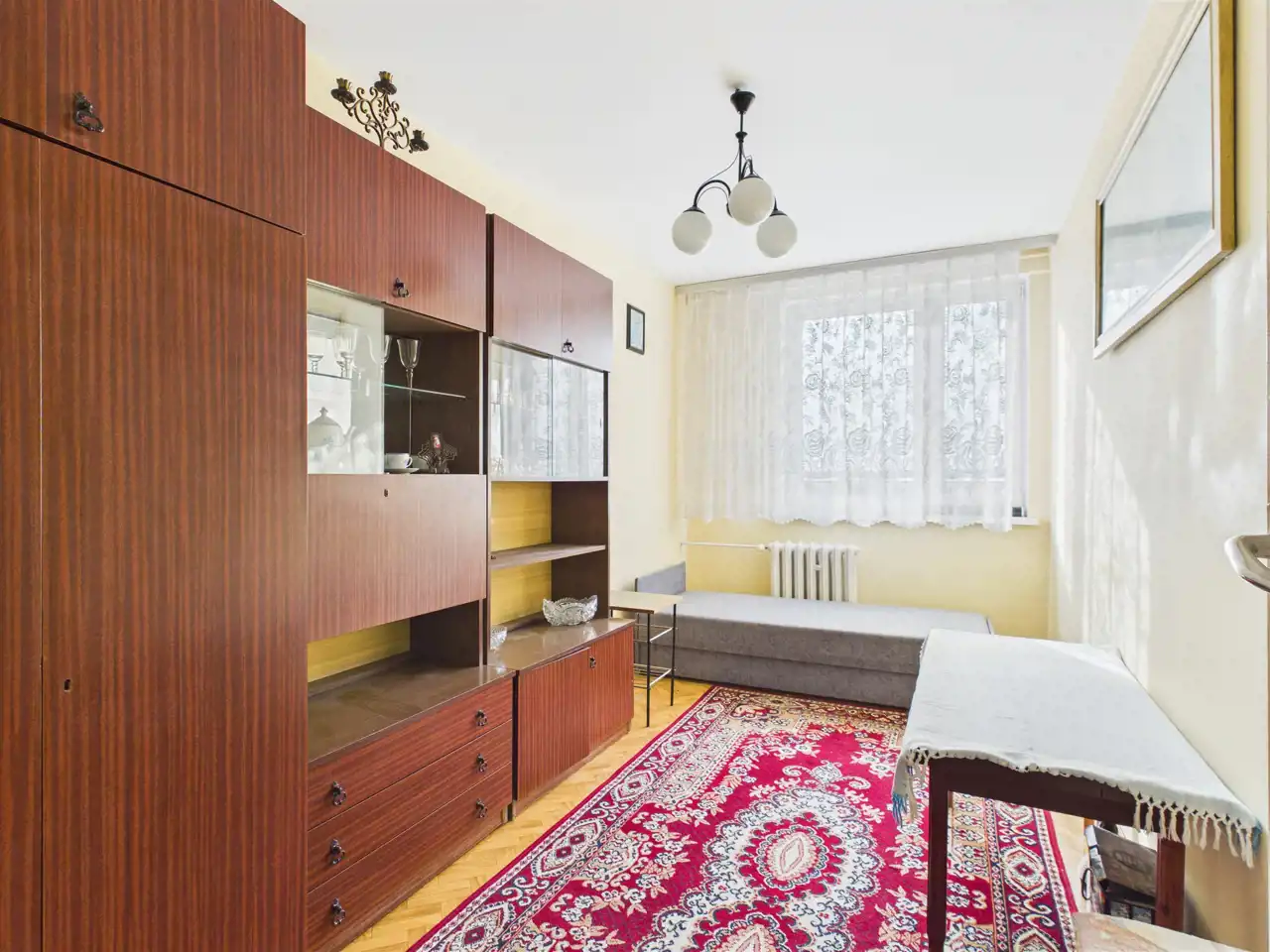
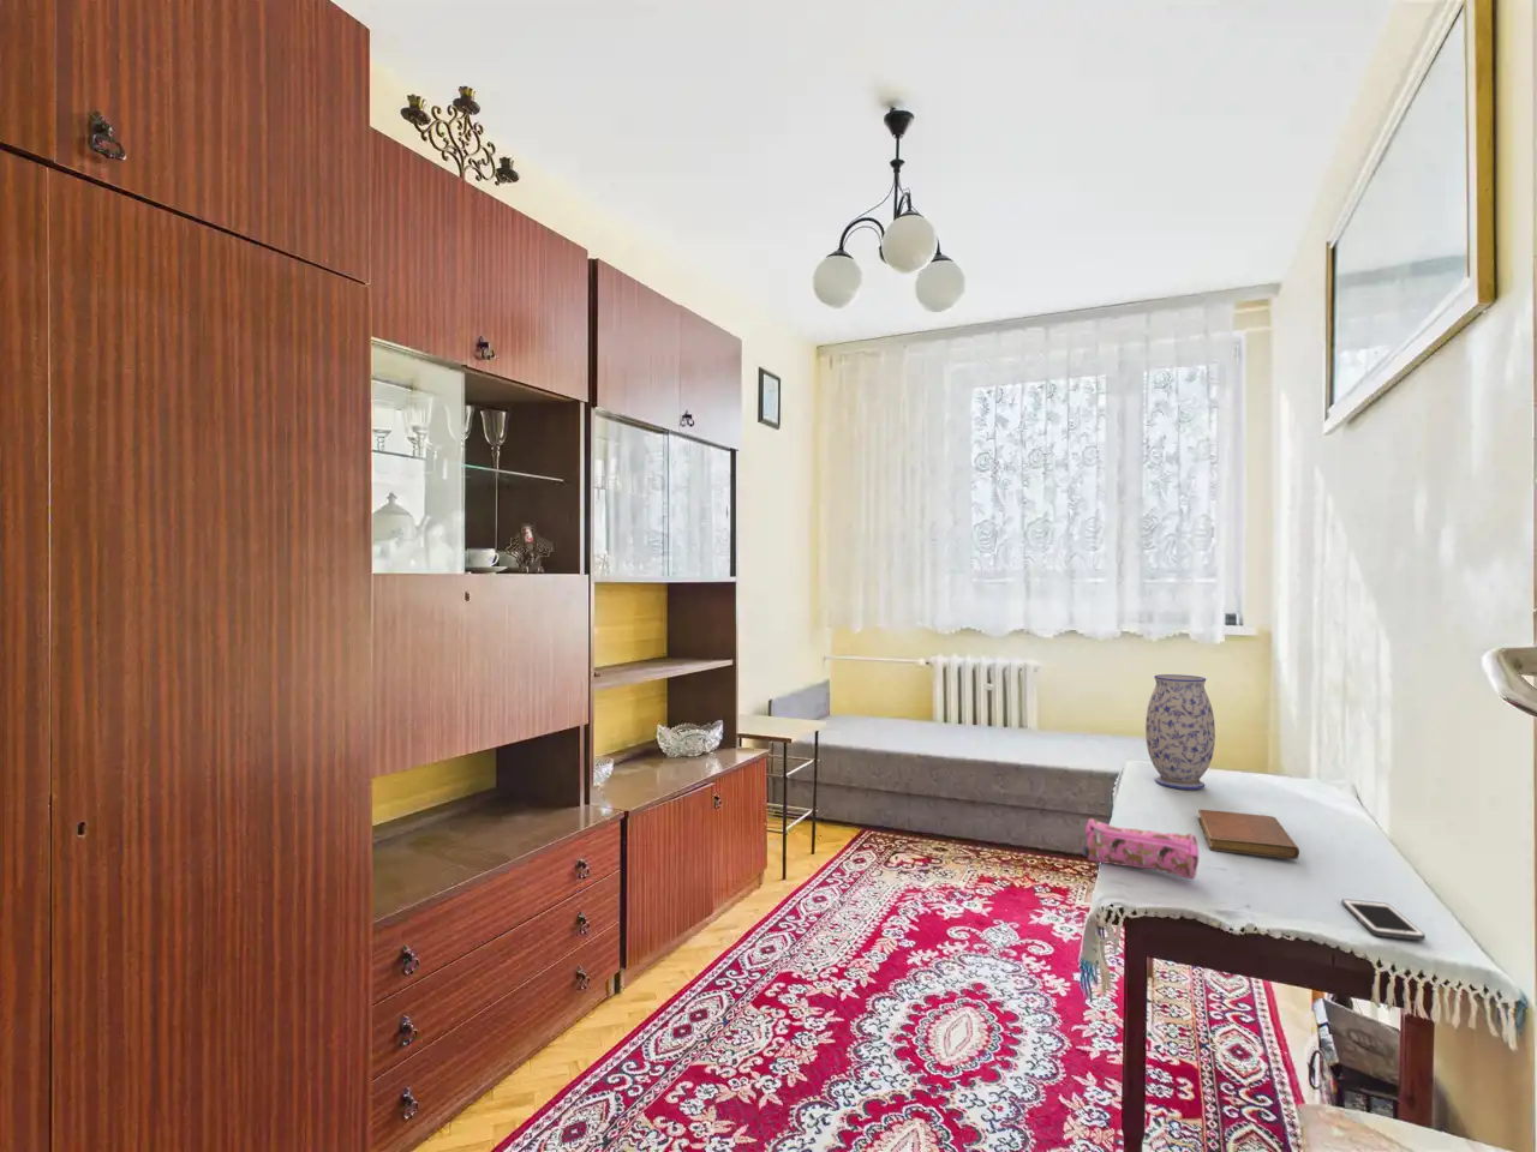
+ notebook (1244, 831)
+ cell phone (1381, 918)
+ pencil case (1141, 847)
+ vase (1179, 730)
